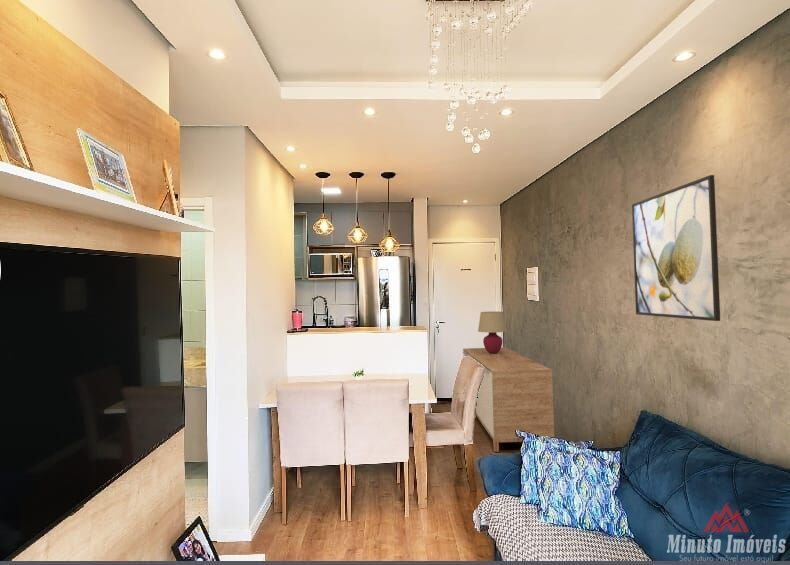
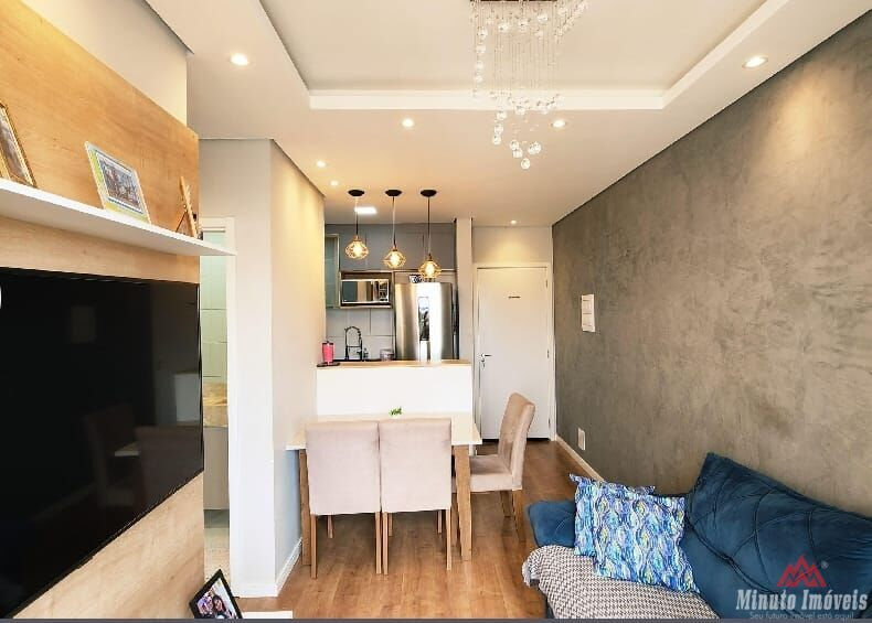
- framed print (669, 254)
- sideboard (499, 390)
- table lamp (492, 332)
